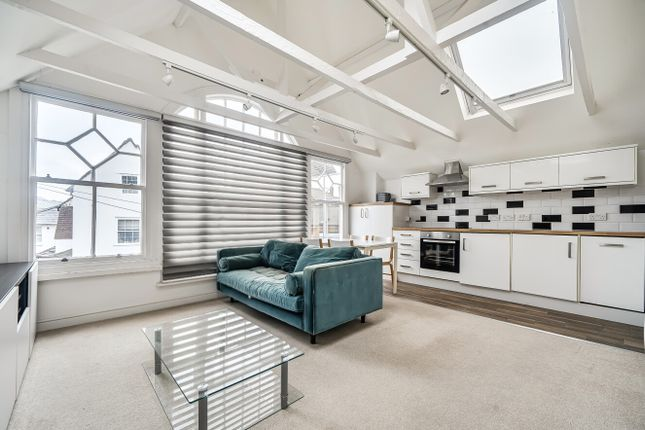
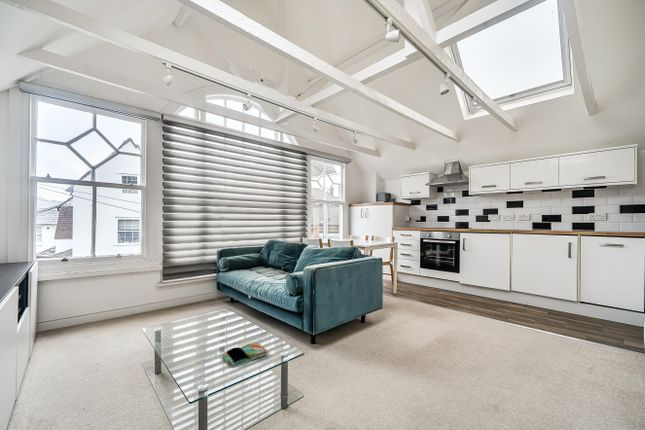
+ book (245, 353)
